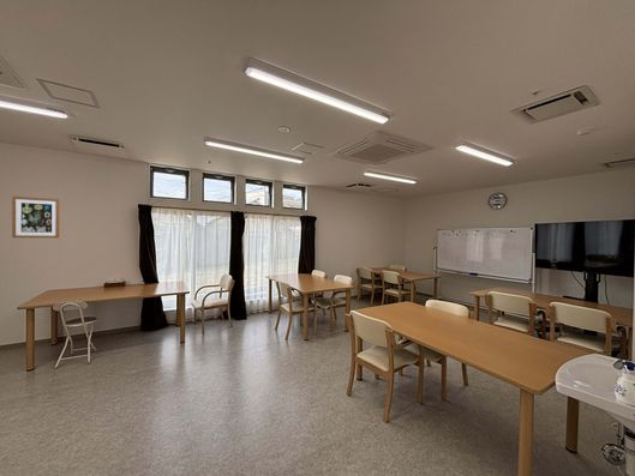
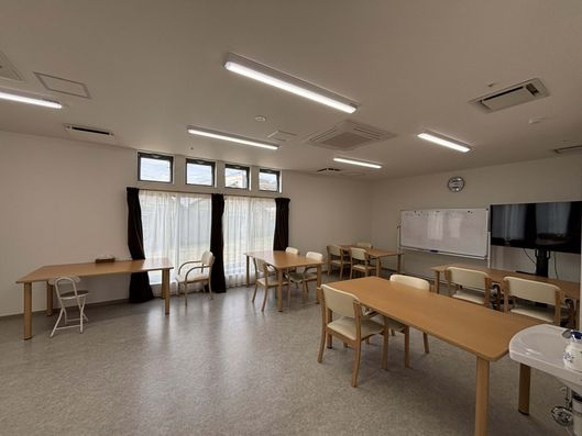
- wall art (36, 217)
